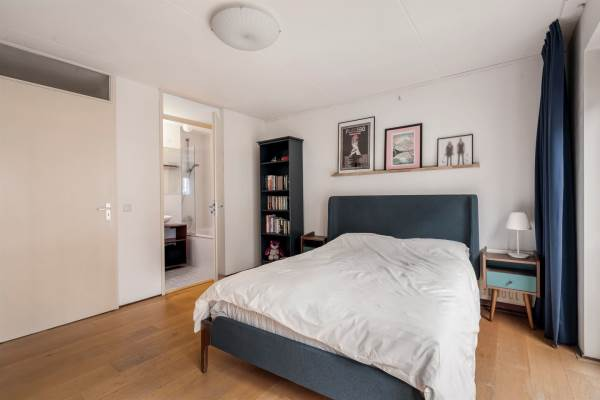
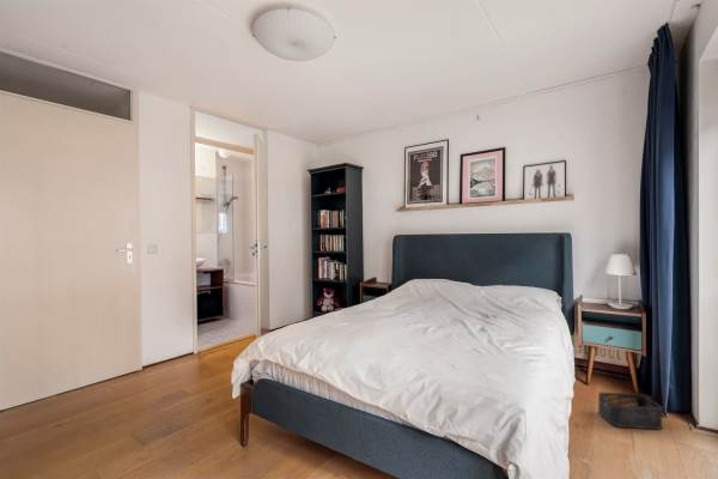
+ storage bin (628, 410)
